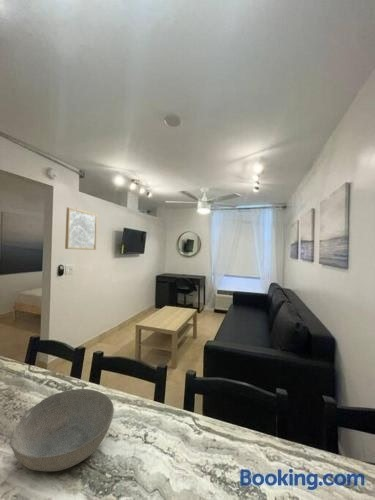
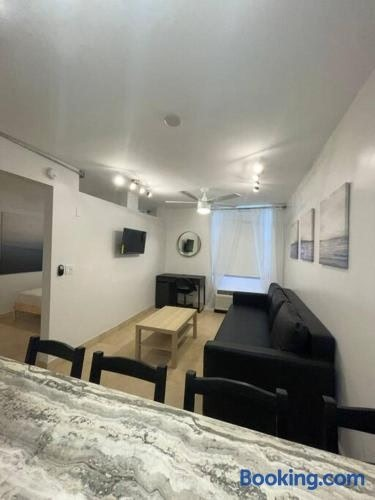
- wall art (82, 230)
- bowl (67, 430)
